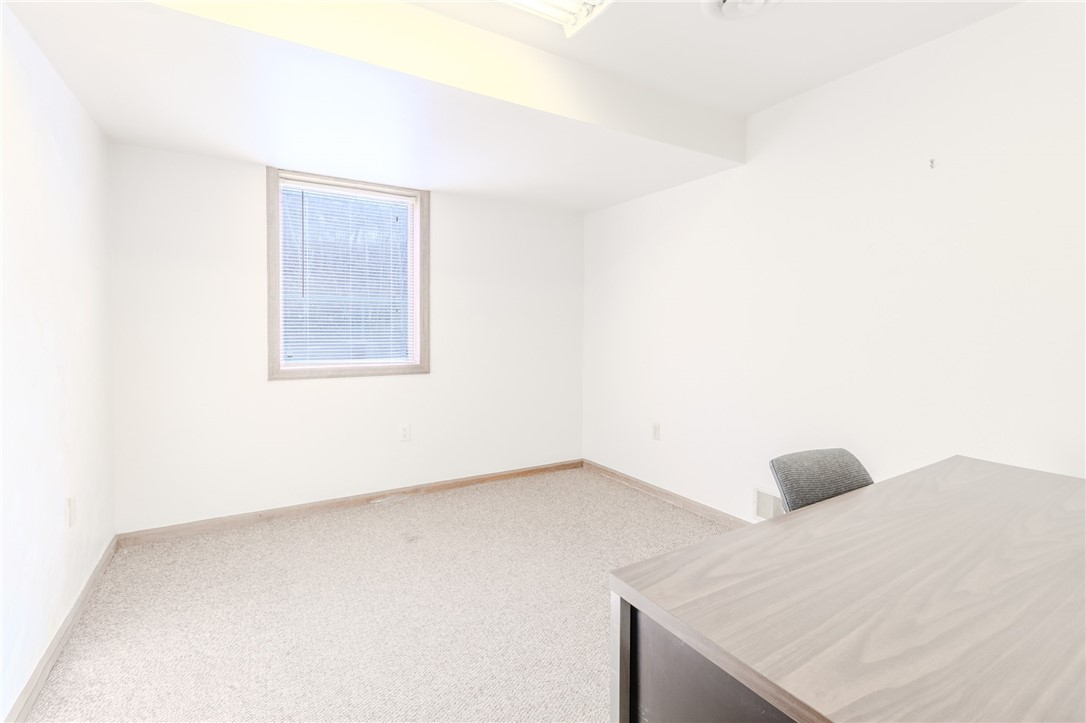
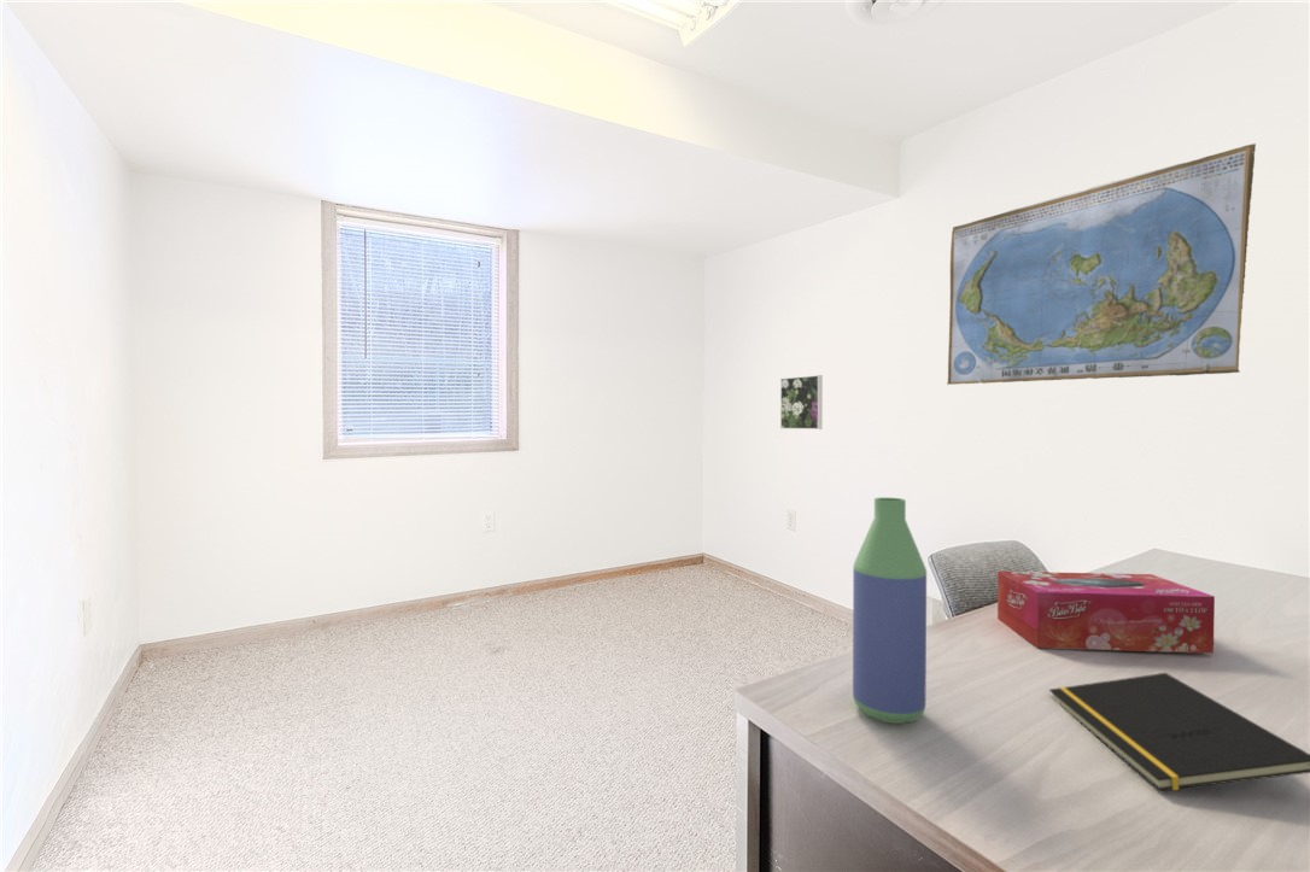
+ tissue box (1096, 609)
+ world map (1071, 286)
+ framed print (800, 403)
+ notepad (1163, 724)
+ bottle (889, 605)
